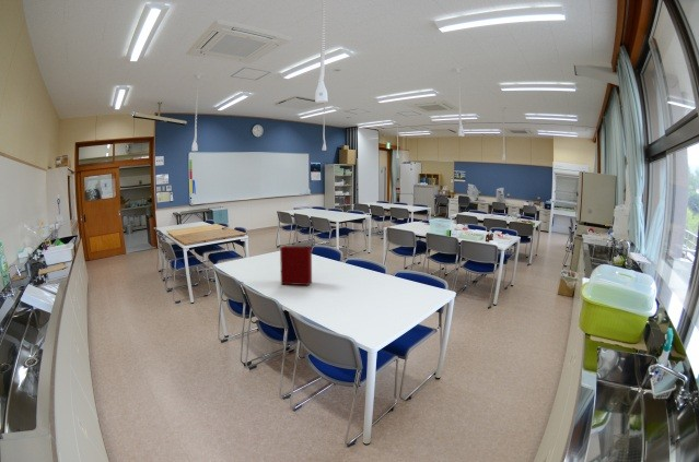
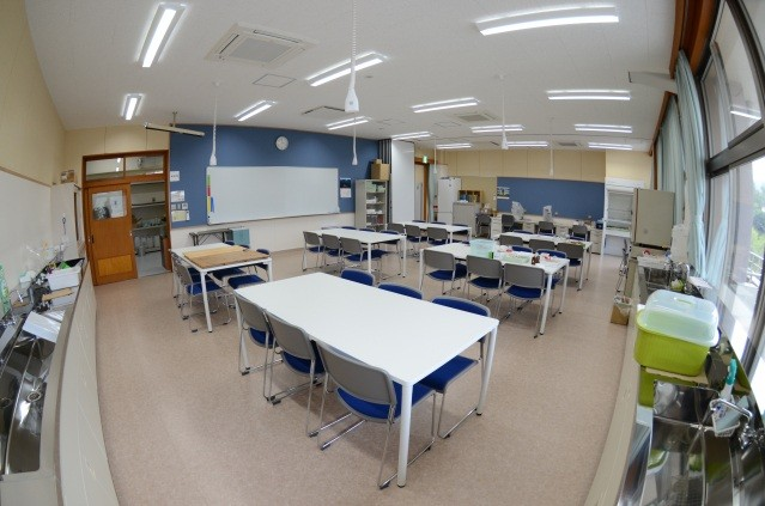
- binder (296, 264)
